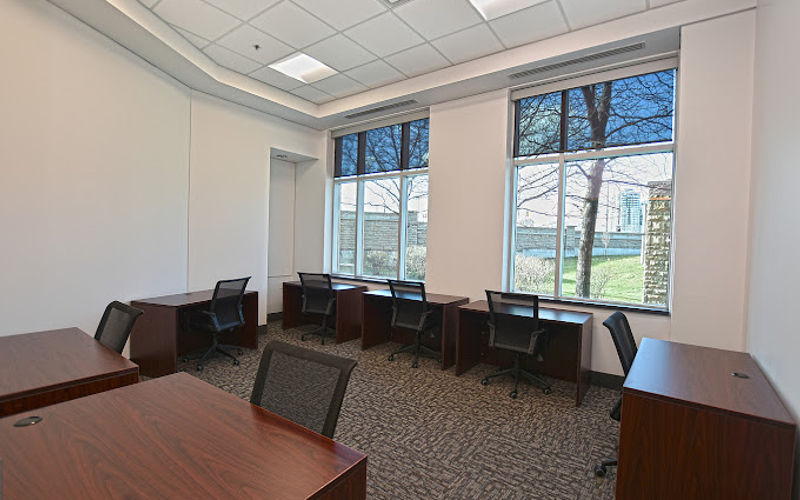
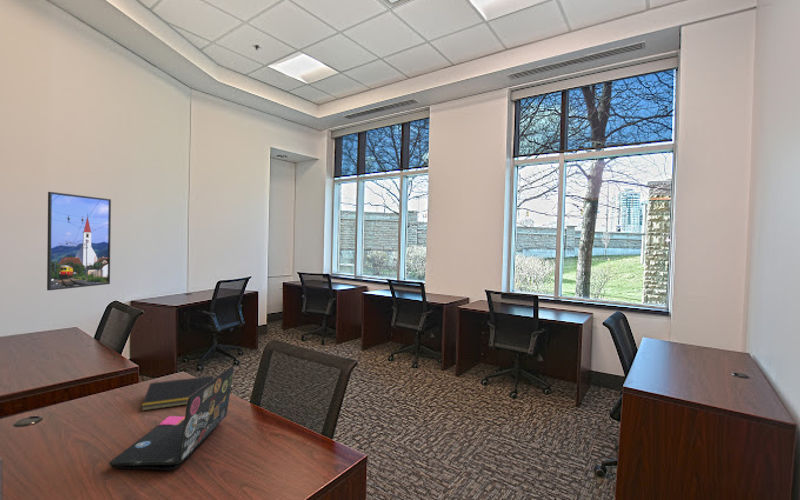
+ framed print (81, 241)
+ notepad (180, 391)
+ laptop (179, 416)
